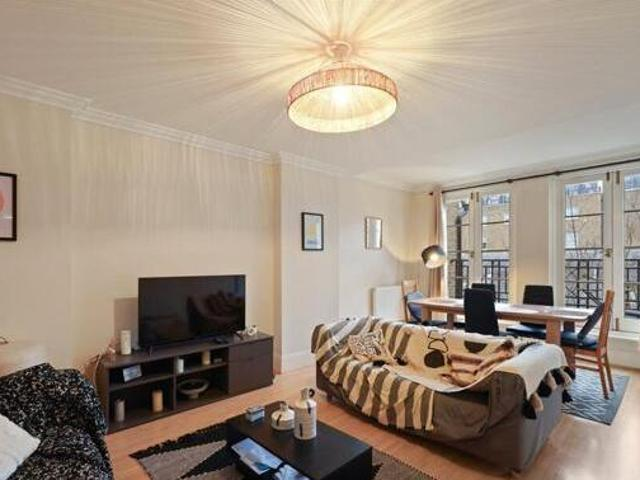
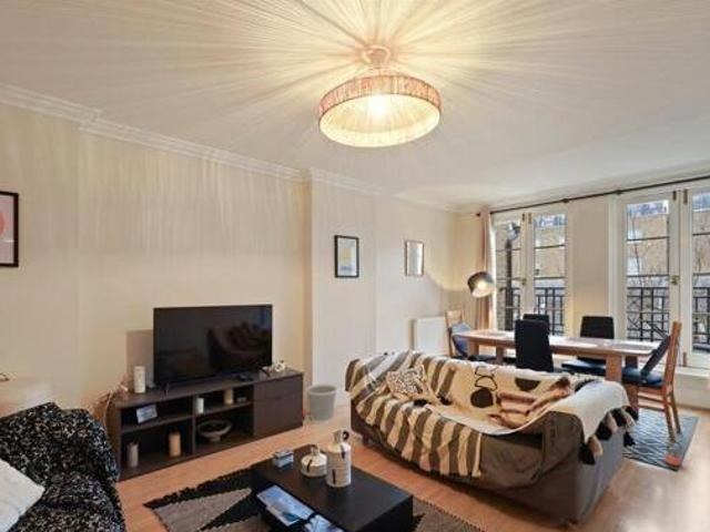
+ wastebasket (321, 403)
+ potted plant (672, 448)
